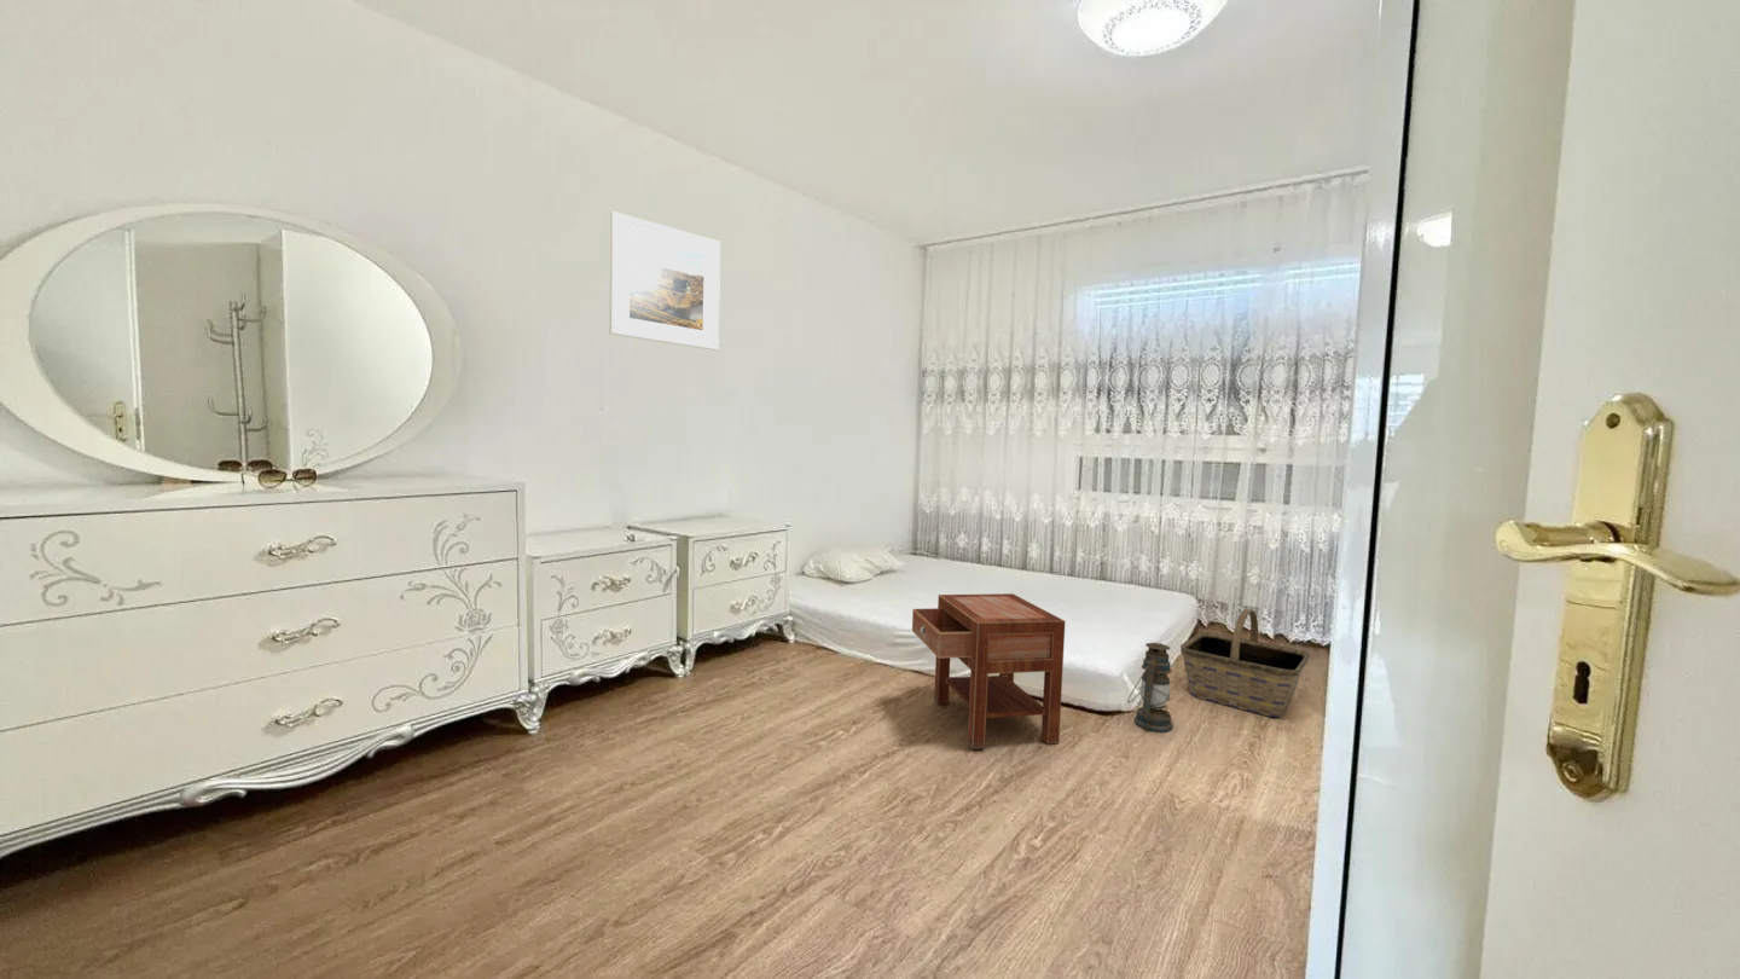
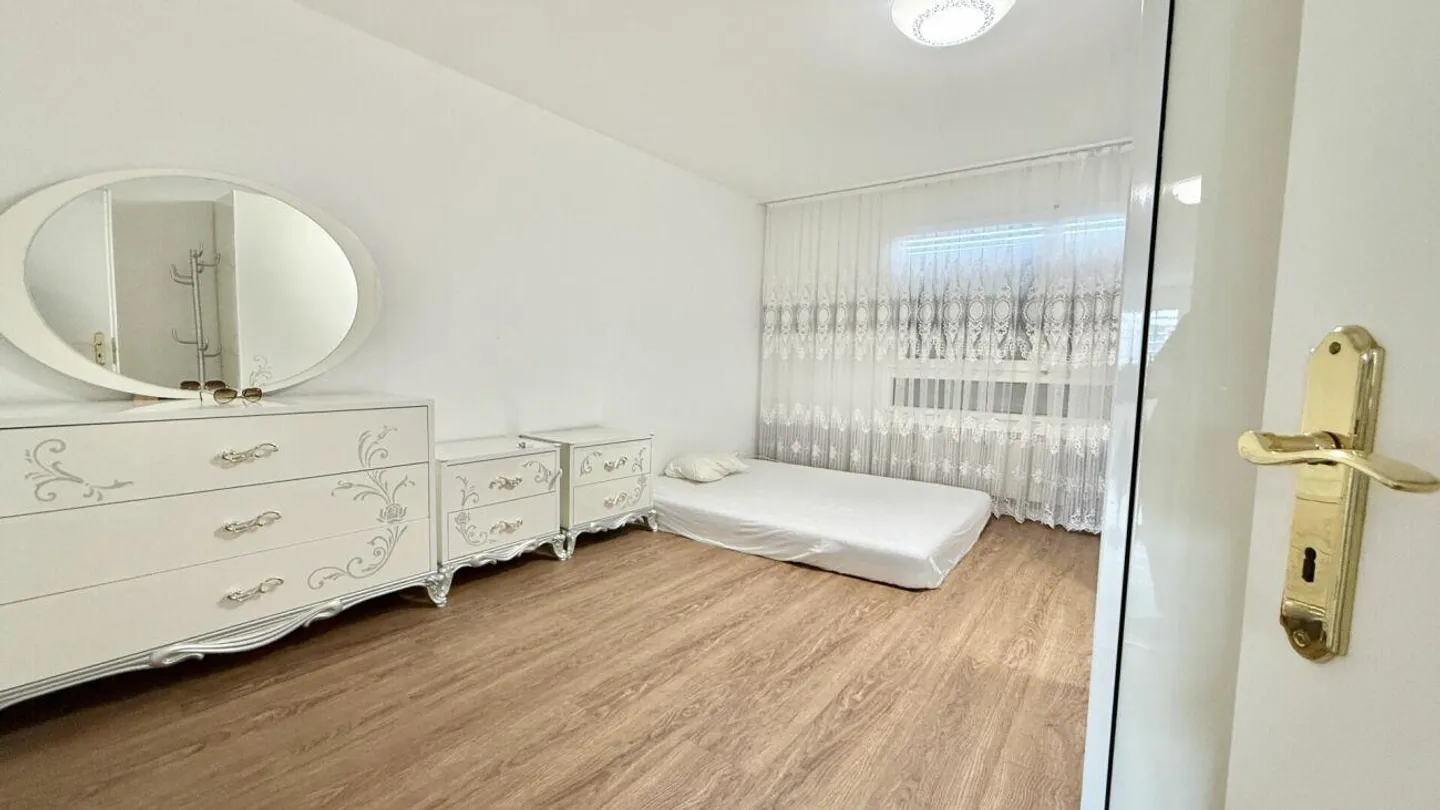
- lantern (1153, 683)
- nightstand (985, 664)
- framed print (667, 285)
- basket (1243, 653)
